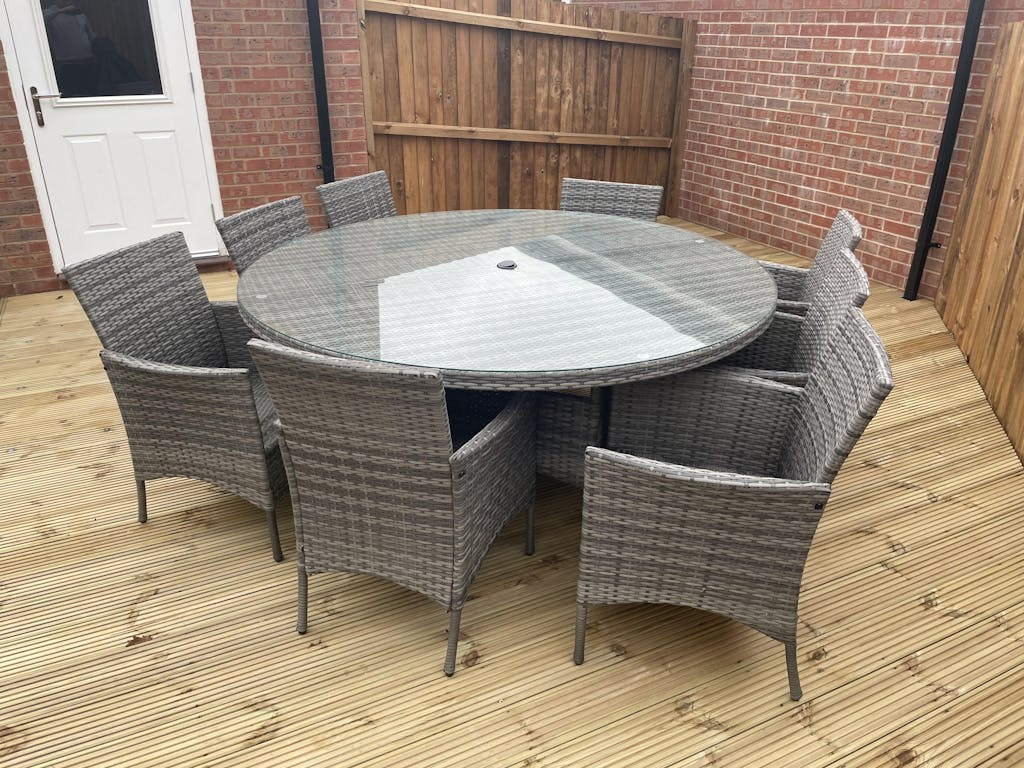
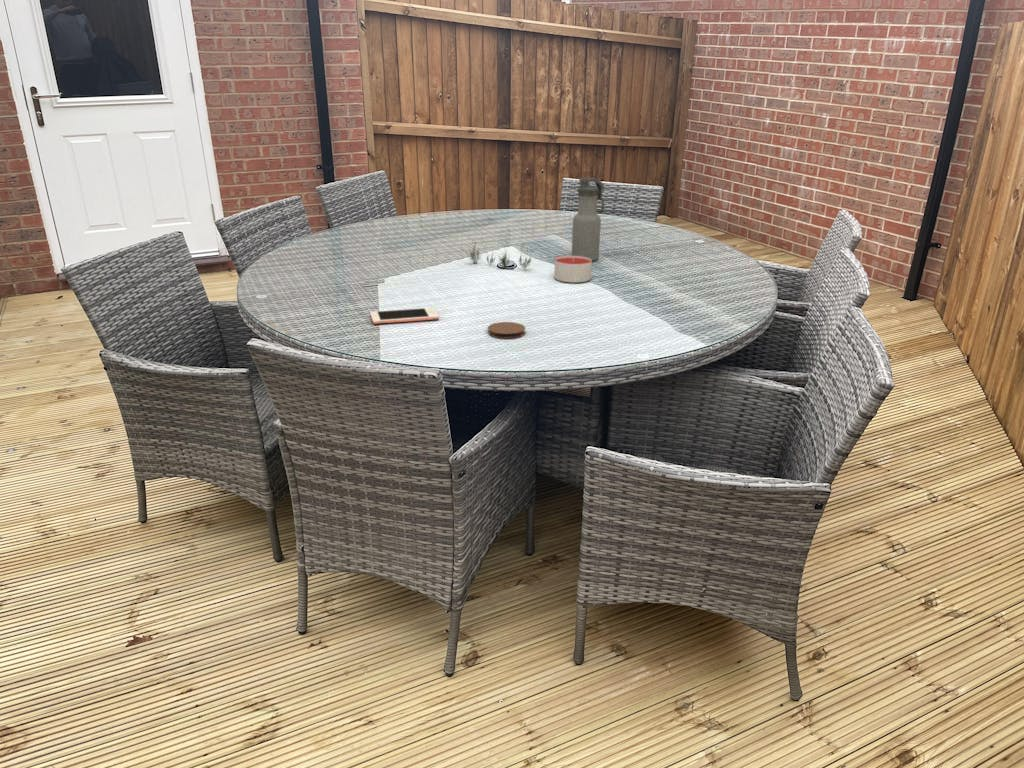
+ coaster (506, 330)
+ cell phone (404, 315)
+ plant (497, 254)
+ water bottle (587, 219)
+ candle (572, 268)
